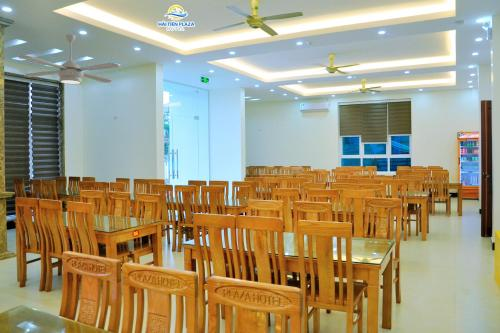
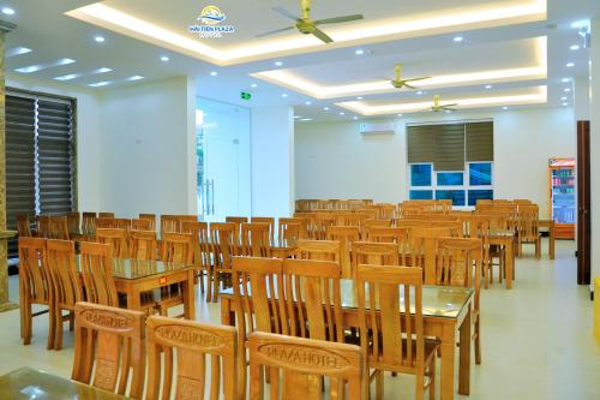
- ceiling fan (70, 59)
